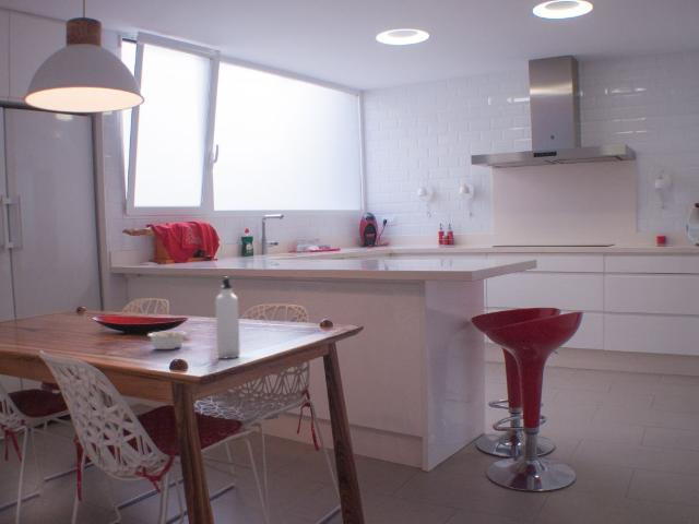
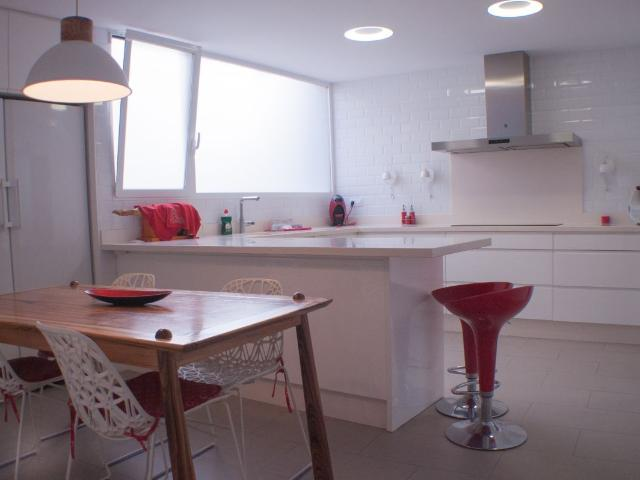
- legume (168, 338)
- water bottle (227, 317)
